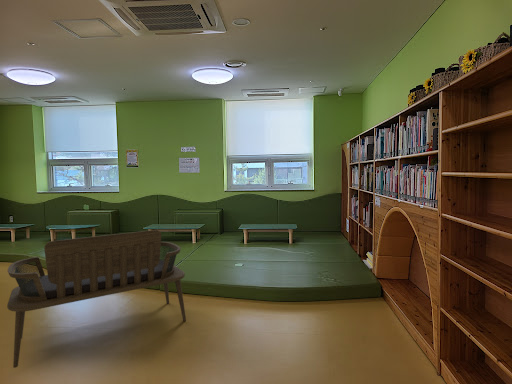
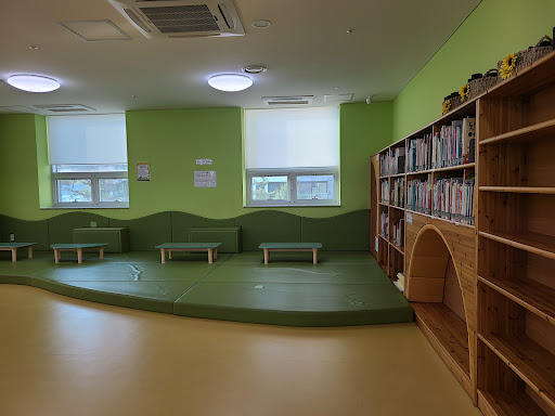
- bench (104, 279)
